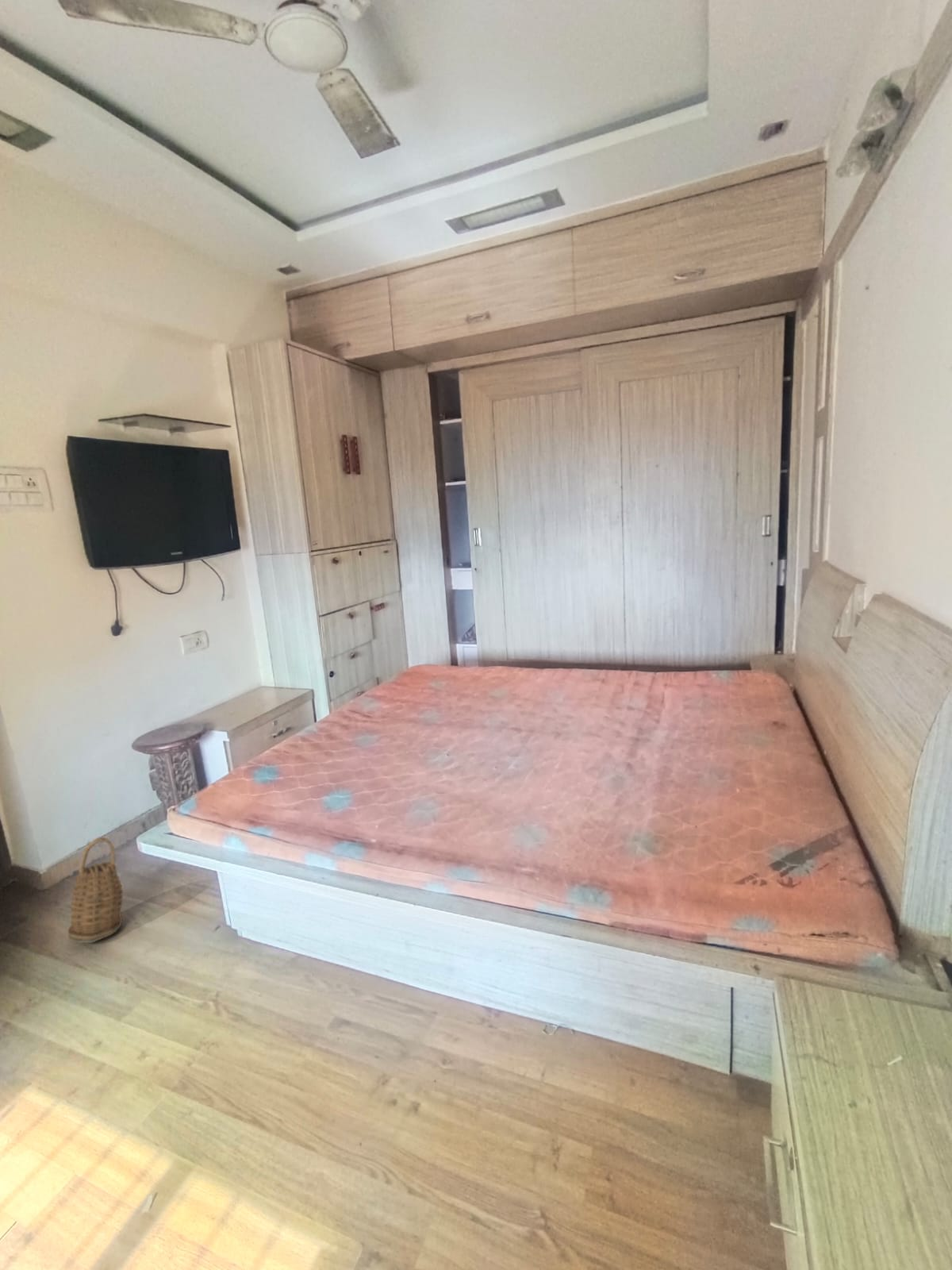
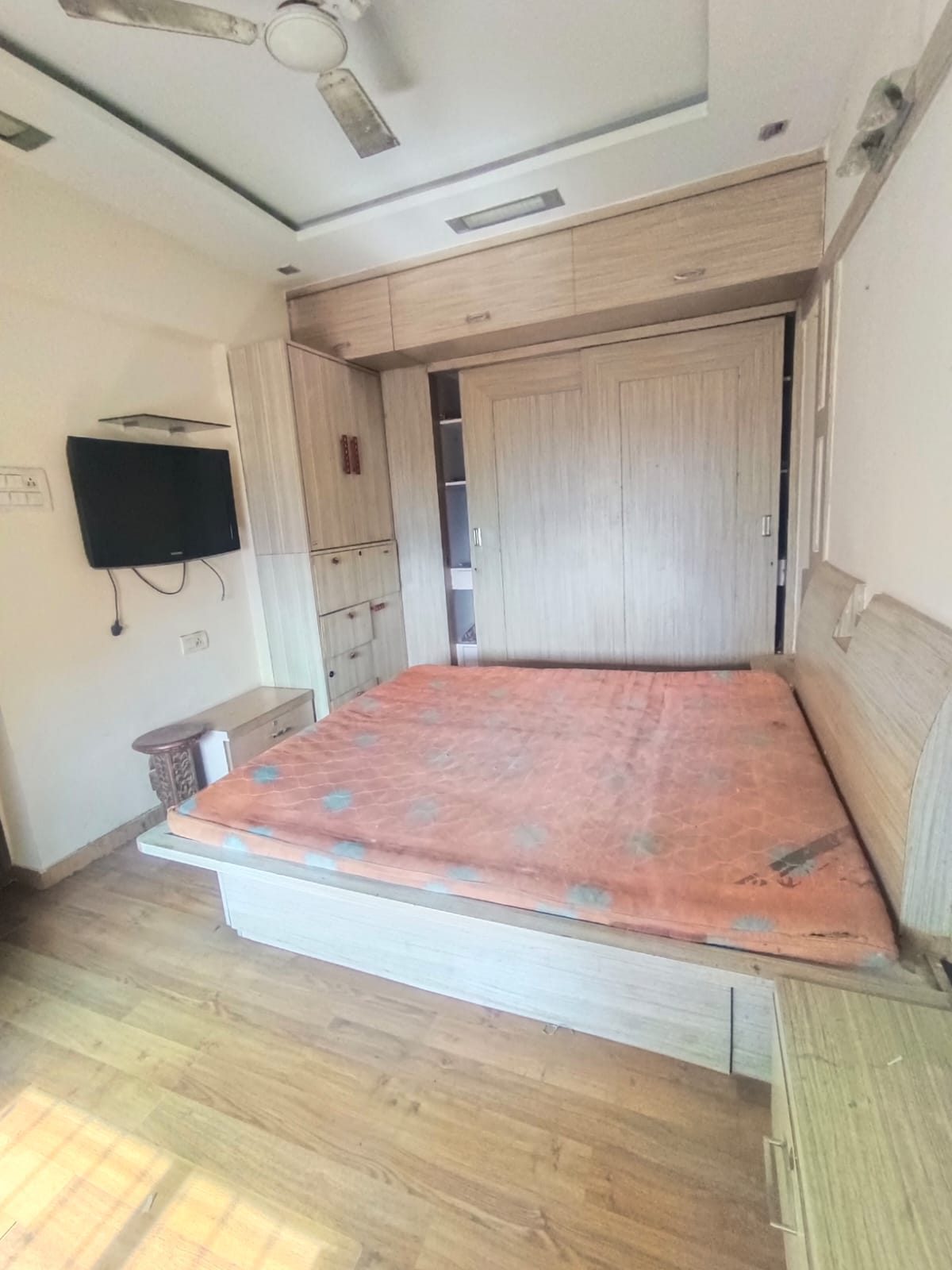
- basket (90, 889)
